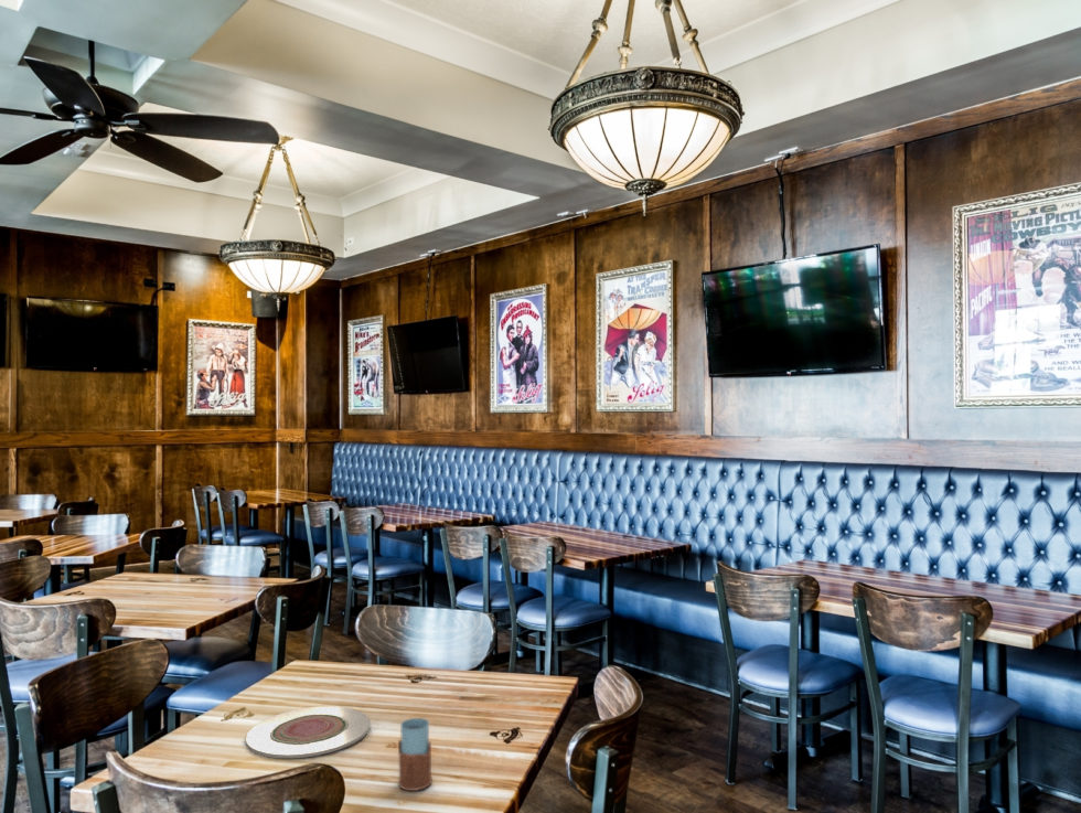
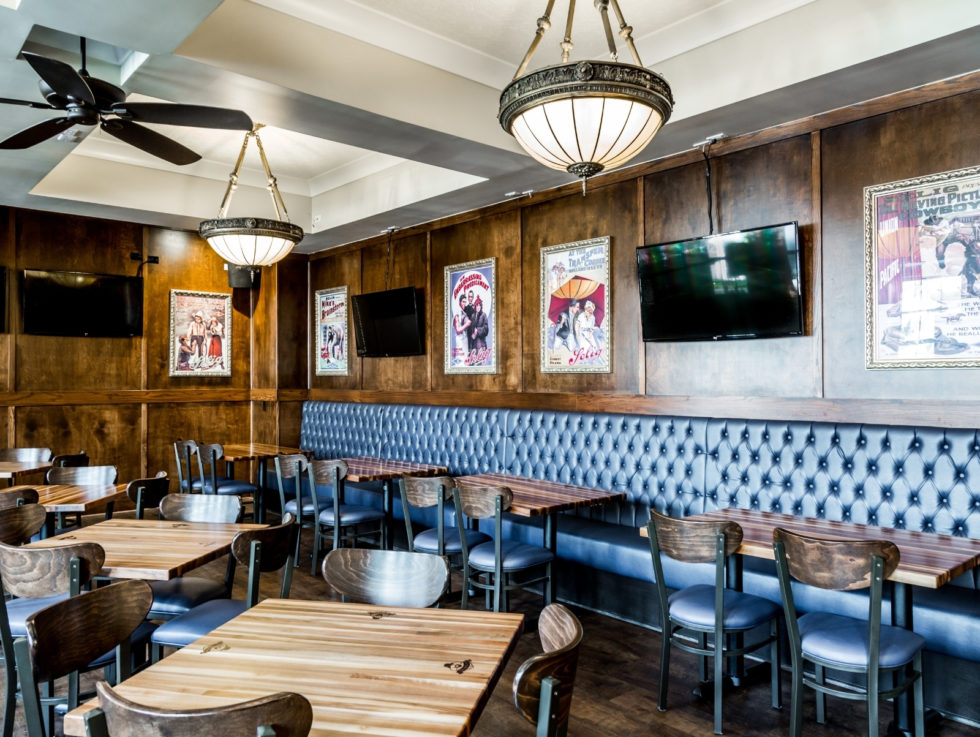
- plate (309, 729)
- drinking glass (413, 757)
